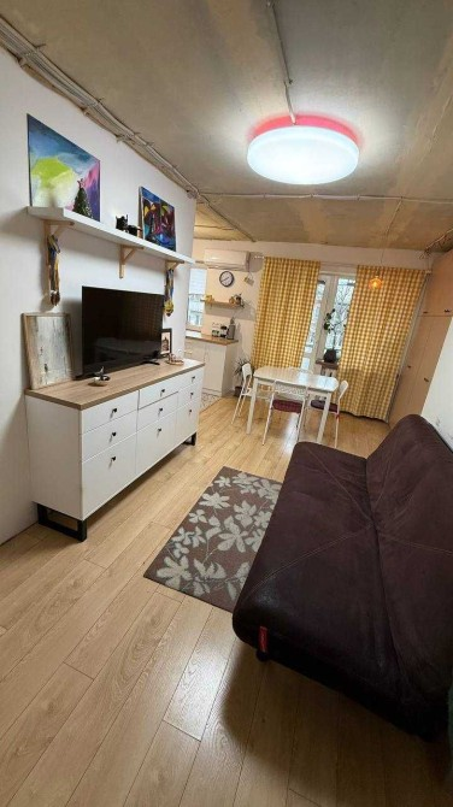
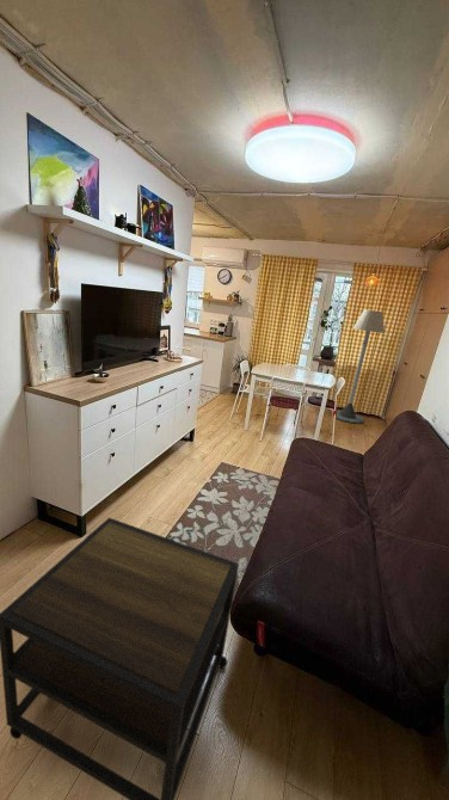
+ side table (134, 644)
+ floor lamp (359, 367)
